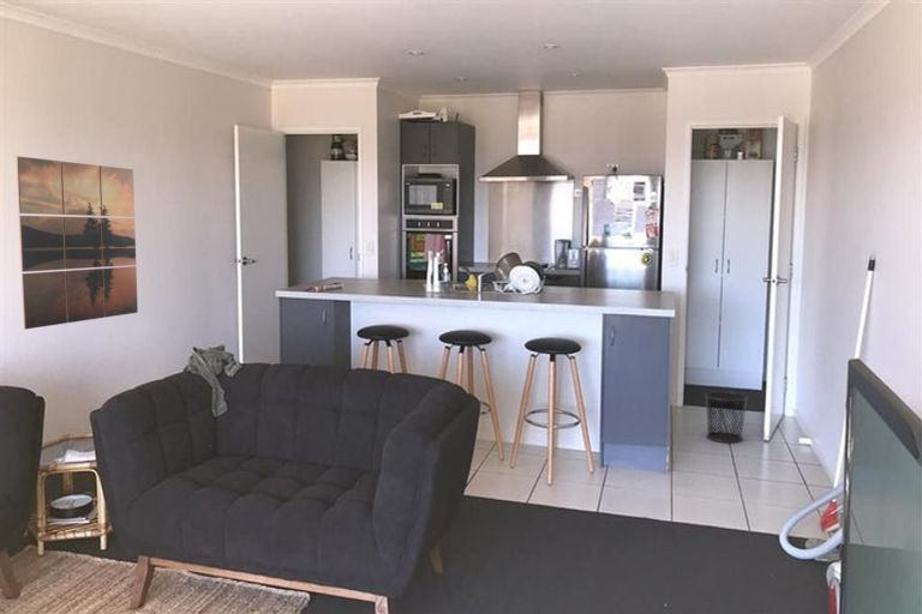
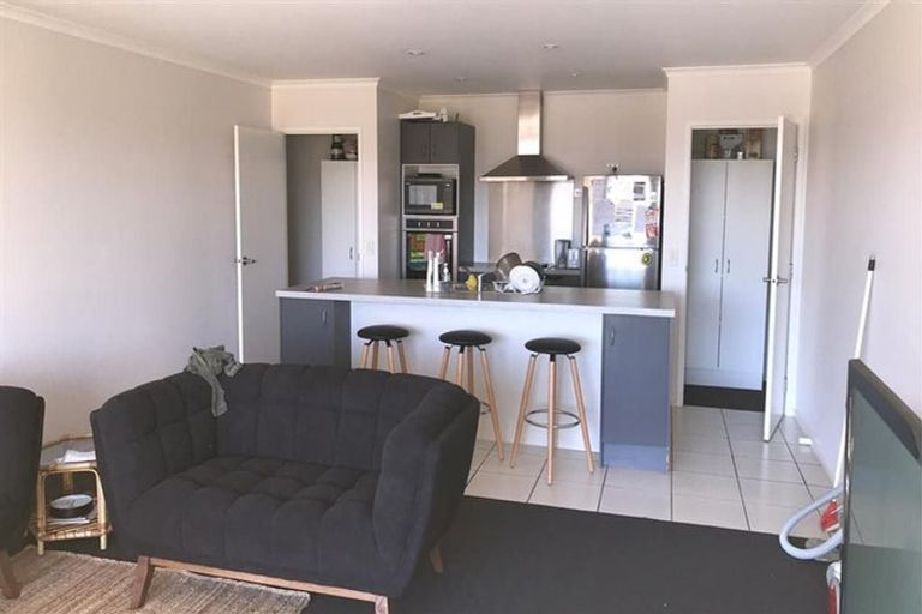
- wall art (83, 242)
- waste bin (725, 416)
